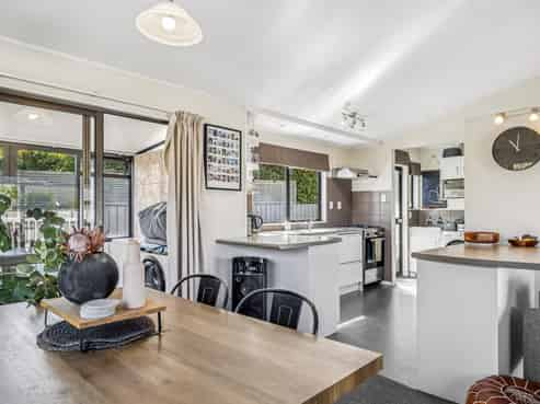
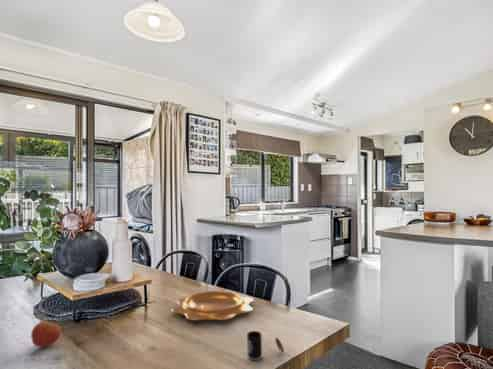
+ mug (261, 344)
+ decorative bowl (214, 304)
+ apple (46, 332)
